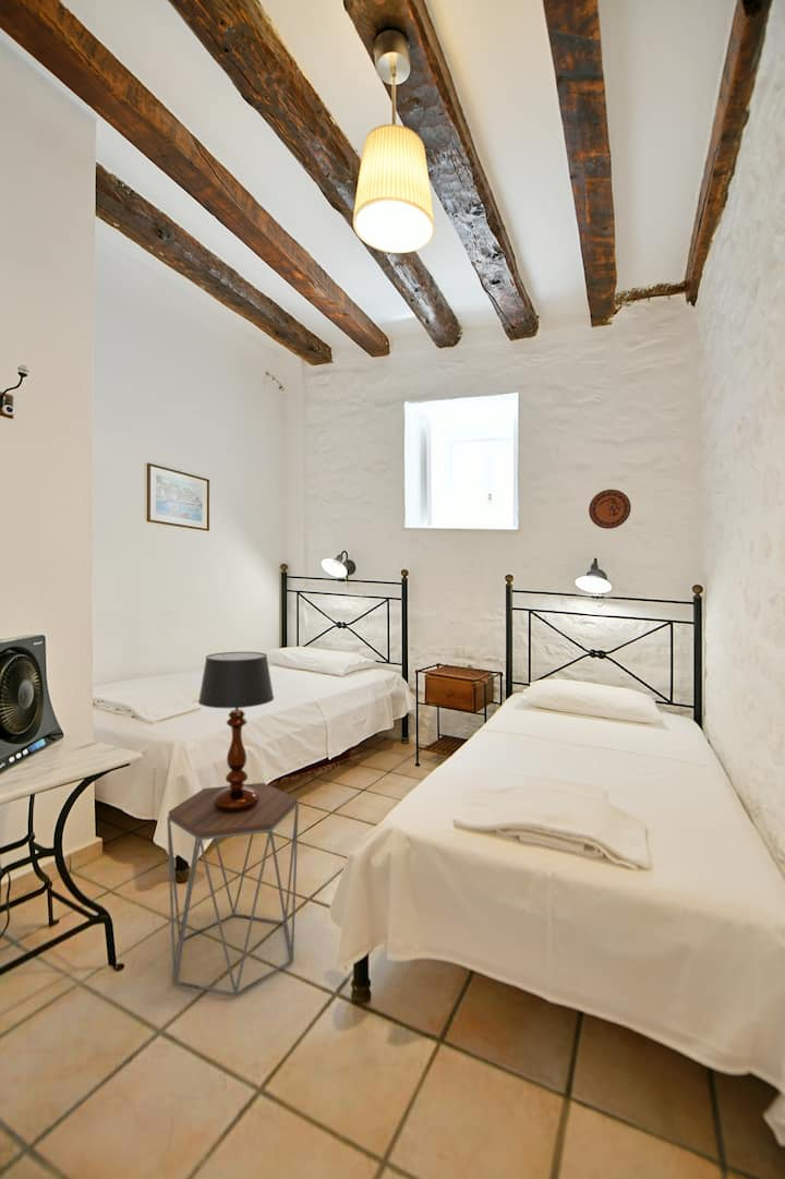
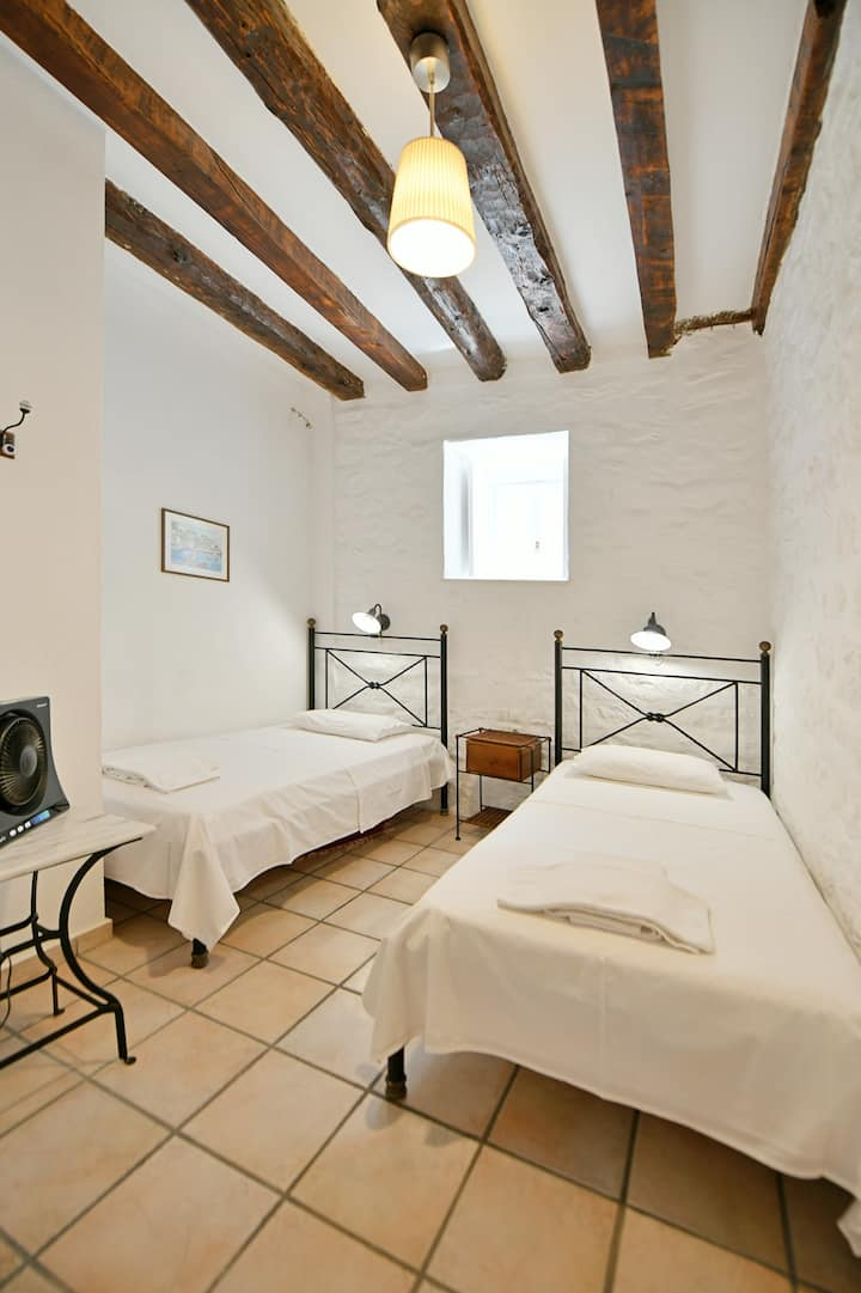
- table lamp (237, 730)
- decorative plate (609, 508)
- side table (241, 878)
